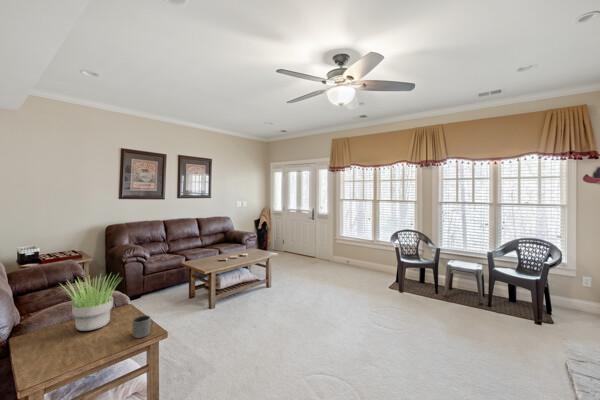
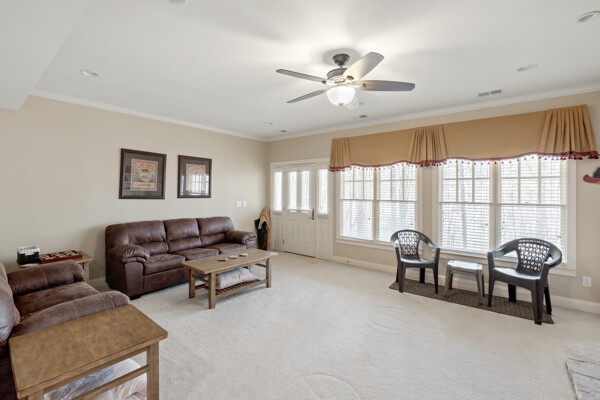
- mug (143, 325)
- potted plant (92, 302)
